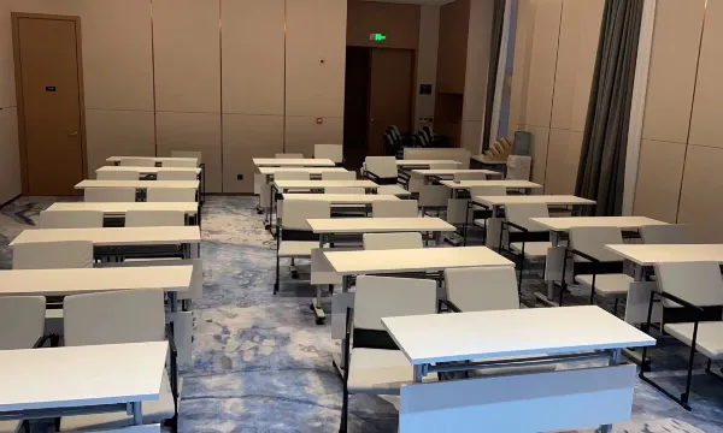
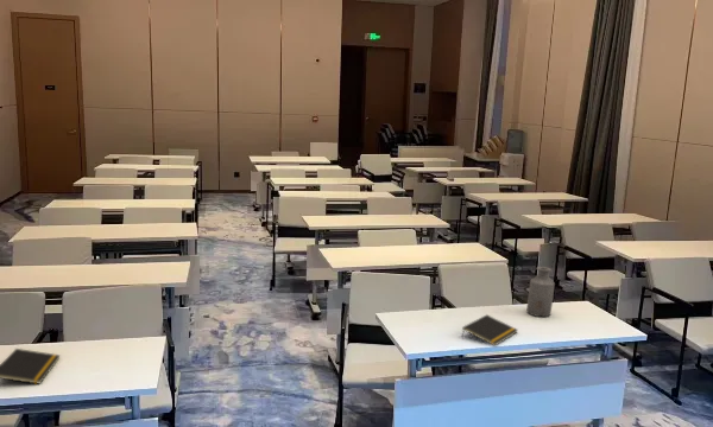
+ notepad (490, 329)
+ notepad (27, 365)
+ bottle (541, 291)
